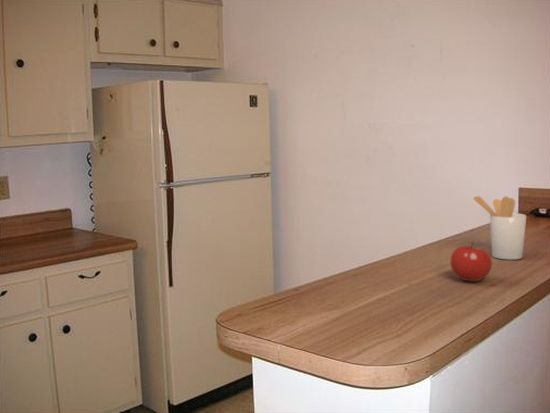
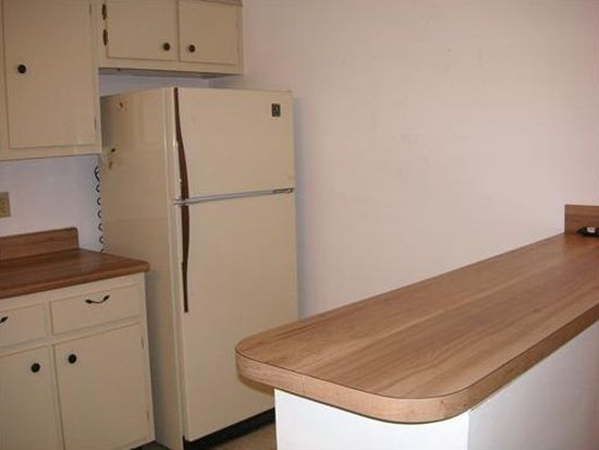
- utensil holder (498, 225)
- fruit (470, 260)
